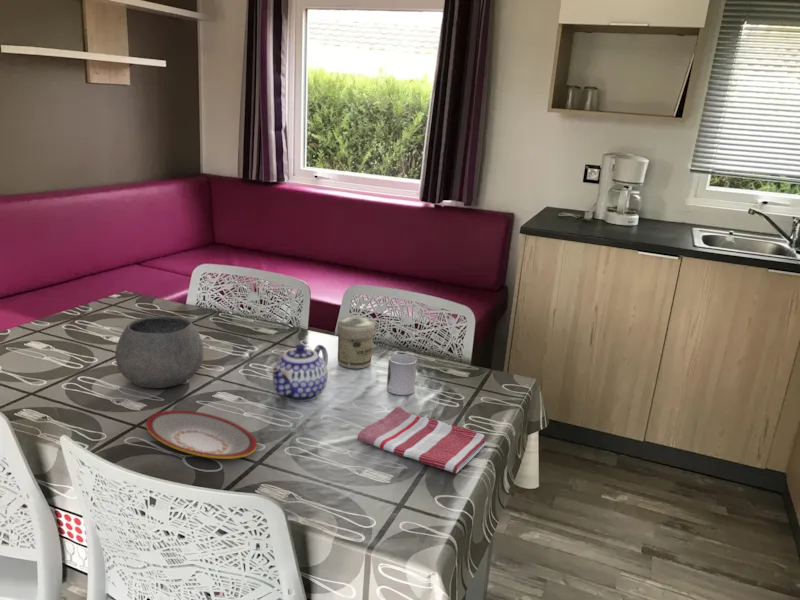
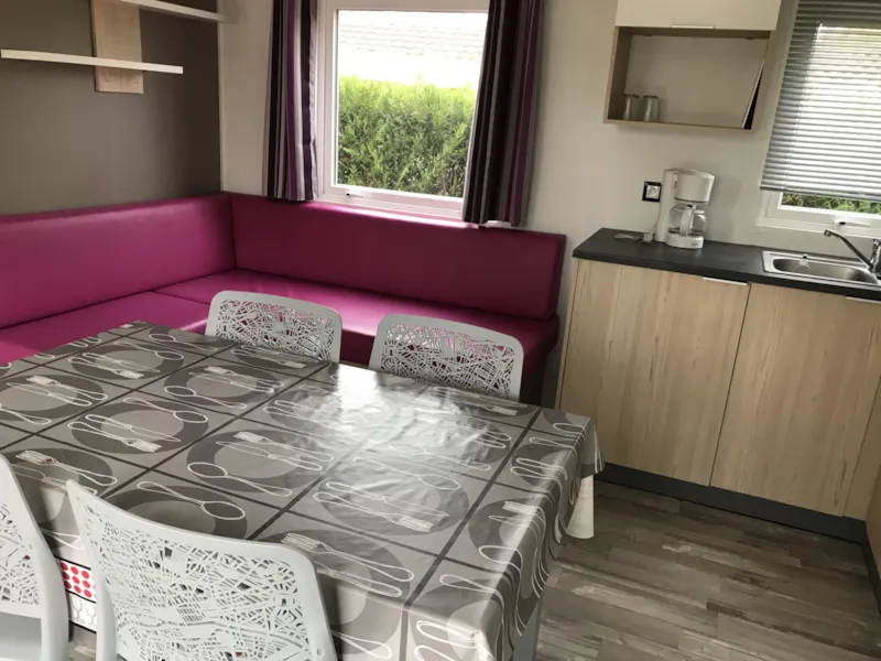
- dish towel (423, 437)
- cup (402, 372)
- jar (355, 342)
- plate (200, 437)
- bowl (160, 352)
- teapot (300, 369)
